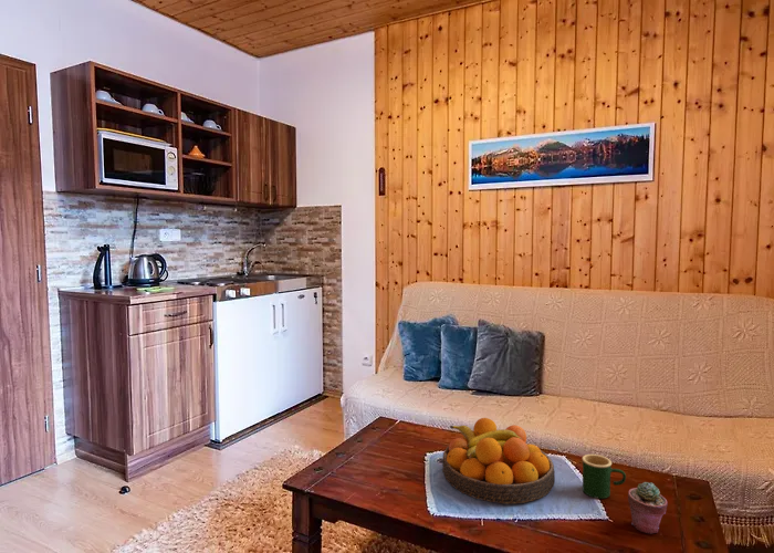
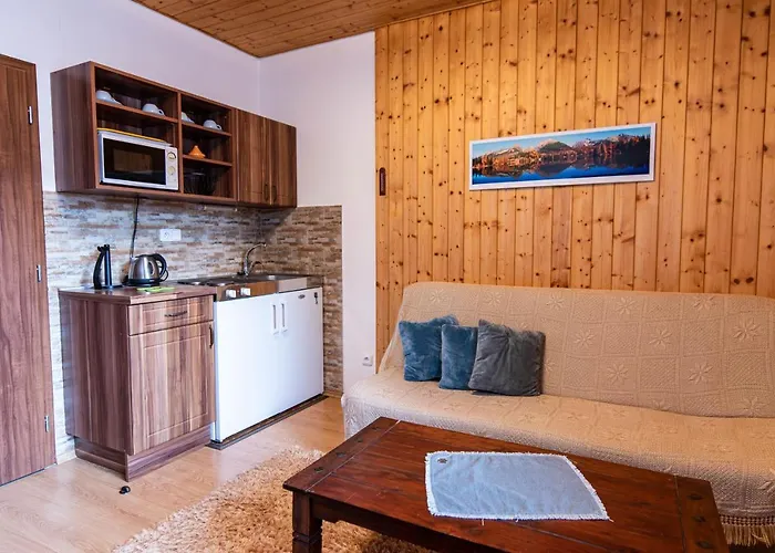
- fruit bowl (496, 451)
- potted succulent (647, 505)
- mug (603, 477)
